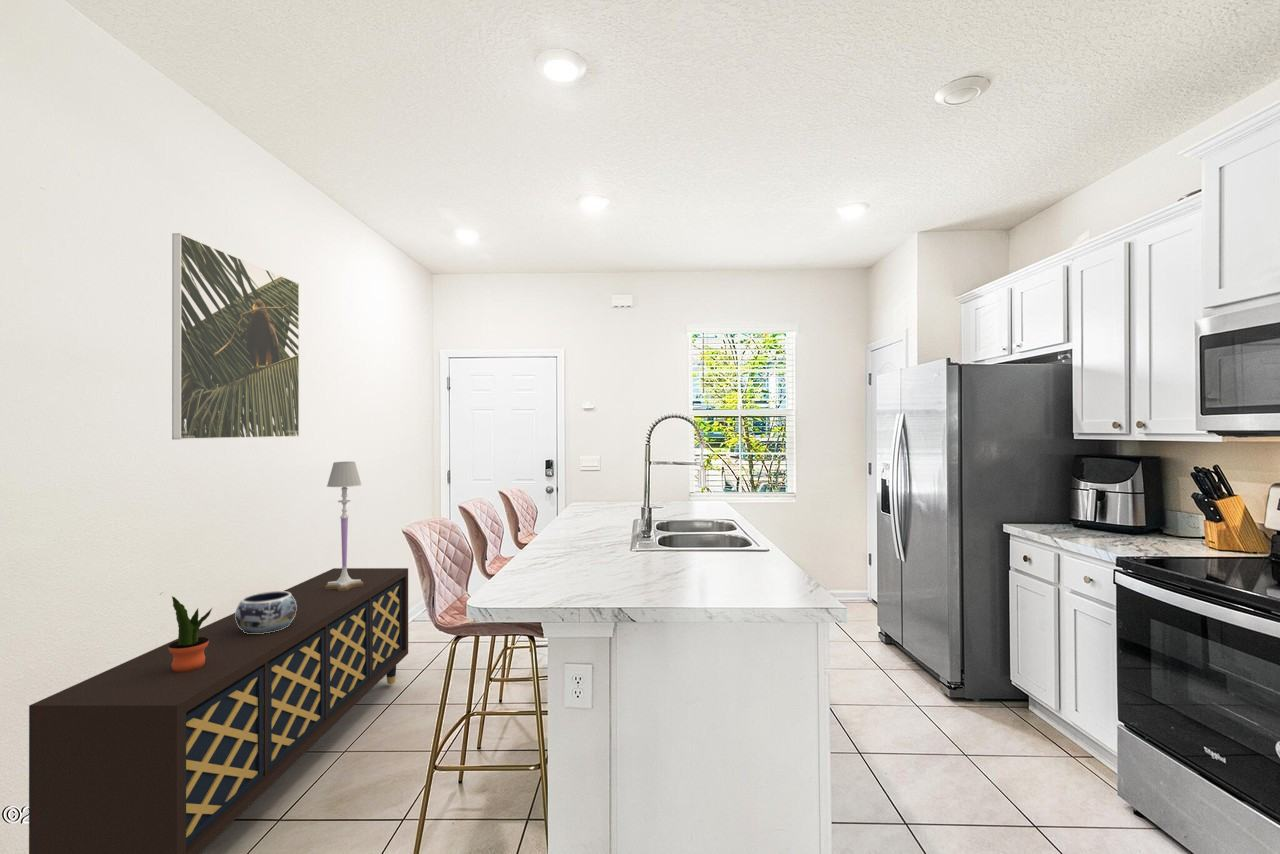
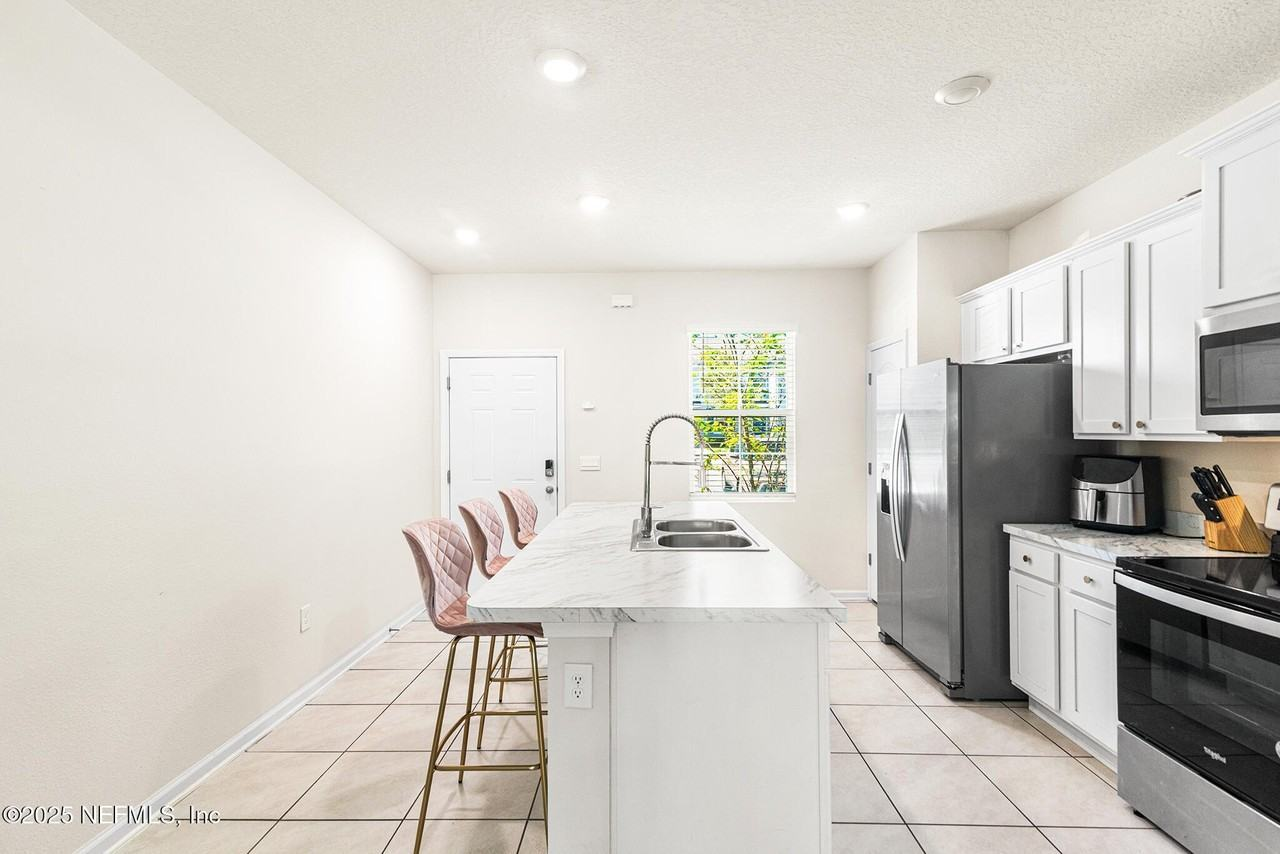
- sideboard (281, 687)
- potted plant (187, 629)
- table lamp (344, 523)
- decorative bowl (266, 611)
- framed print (244, 349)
